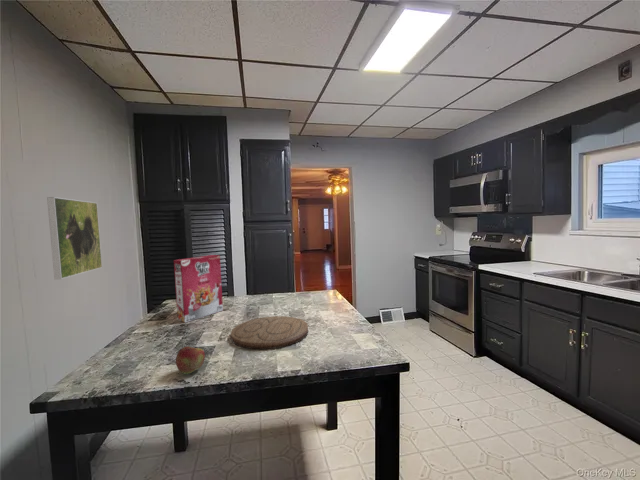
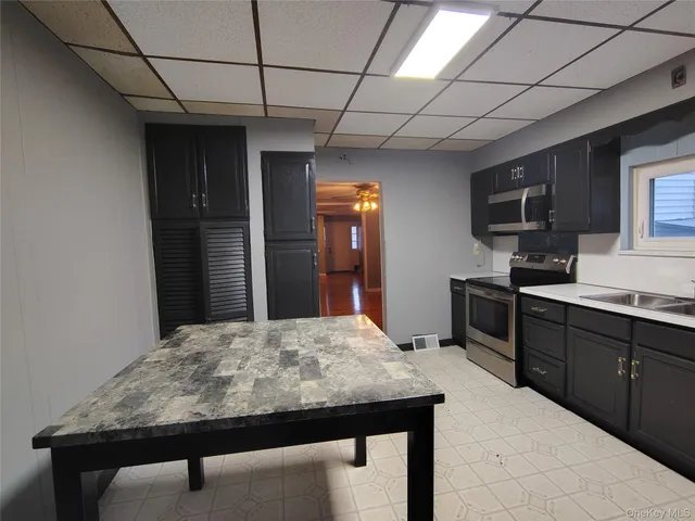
- cutting board (270, 330)
- fruit (190, 358)
- cereal box (199, 286)
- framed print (78, 236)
